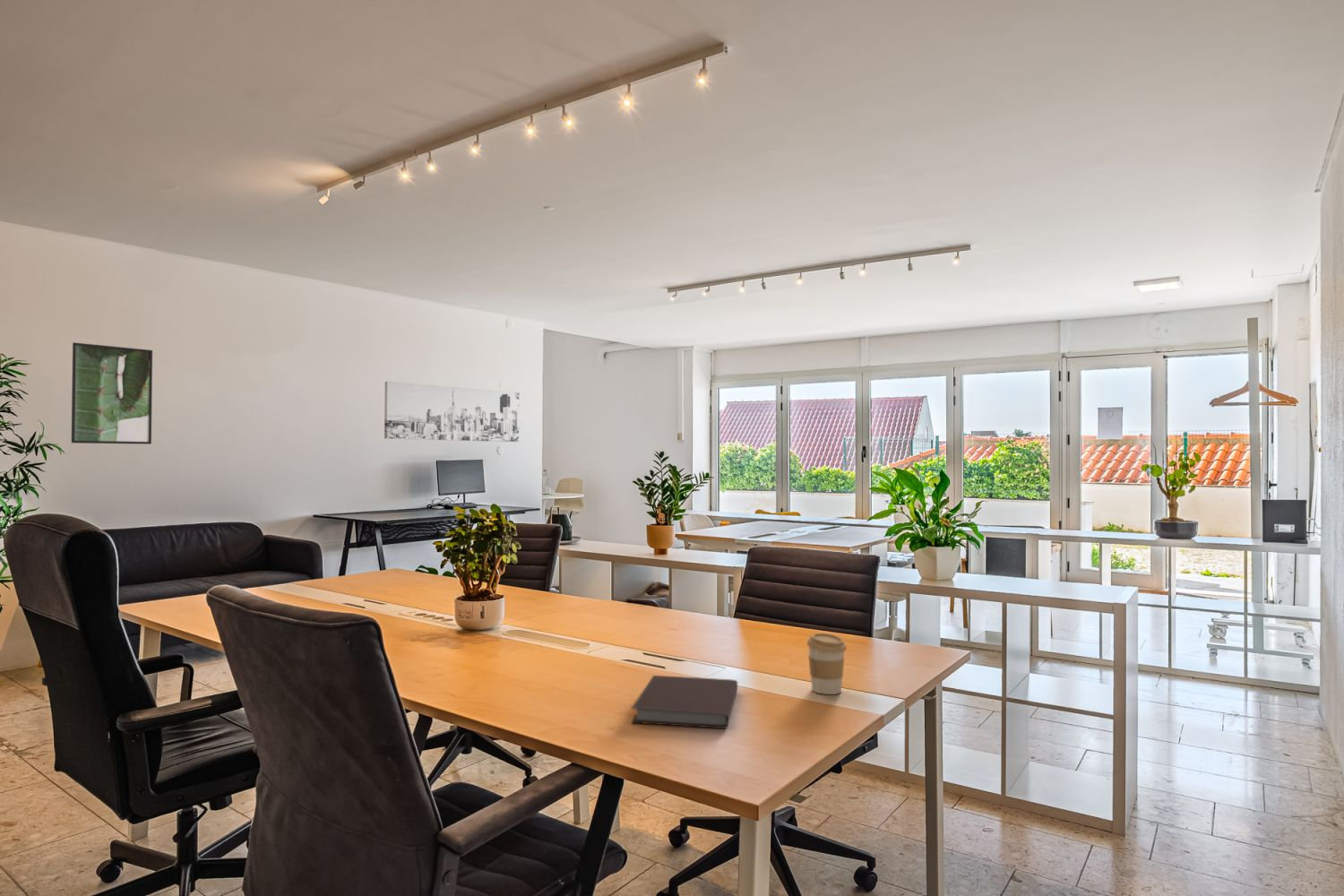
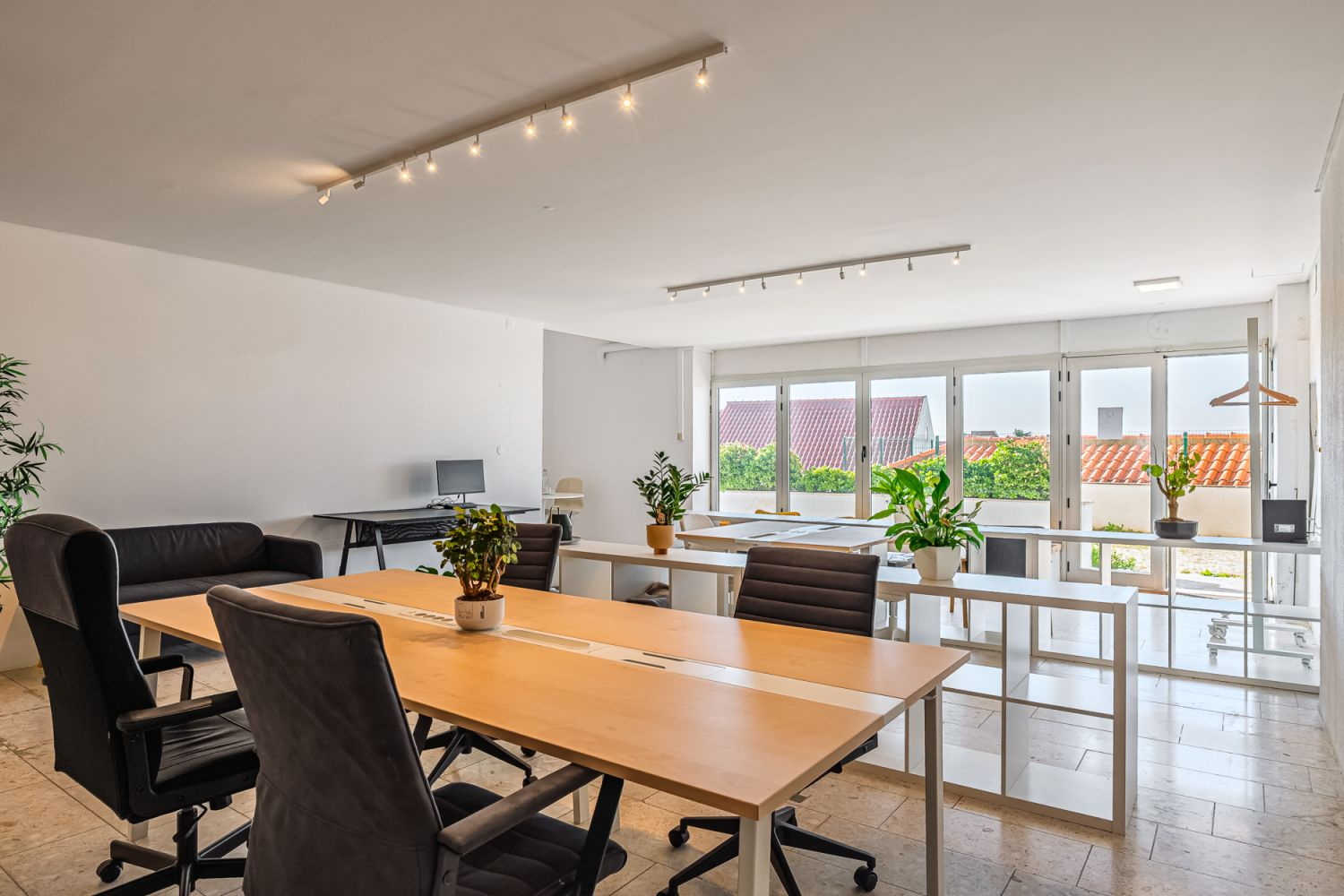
- wall art (457, 414)
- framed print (113, 394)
- coffee cup (826, 662)
- notebook (687, 700)
